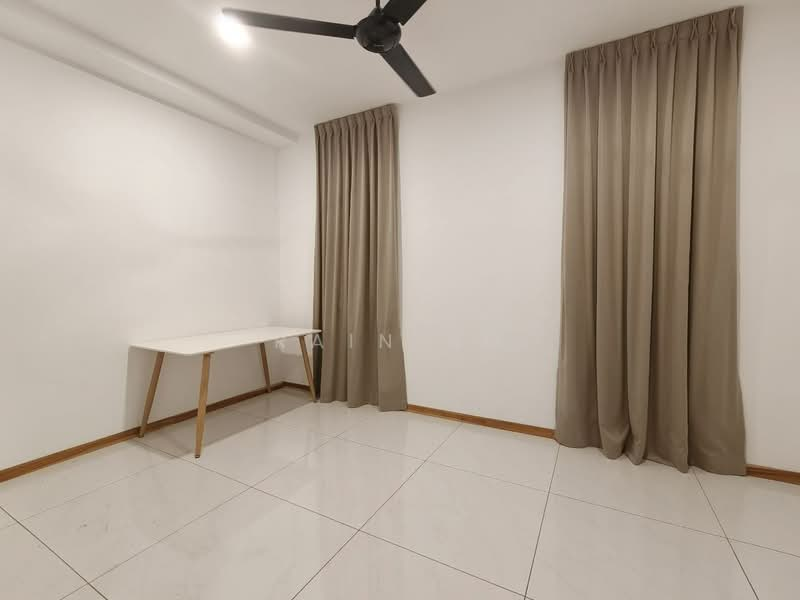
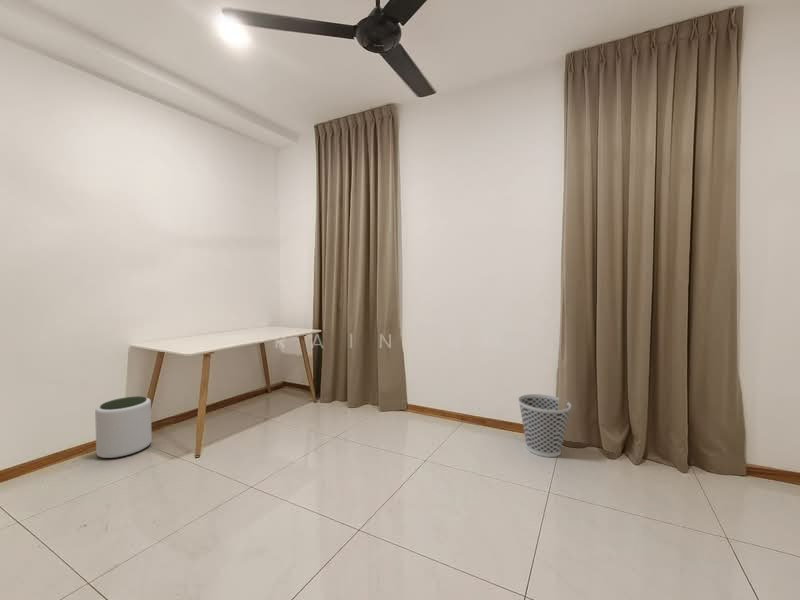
+ plant pot (124, 425)
+ wastebasket (543, 425)
